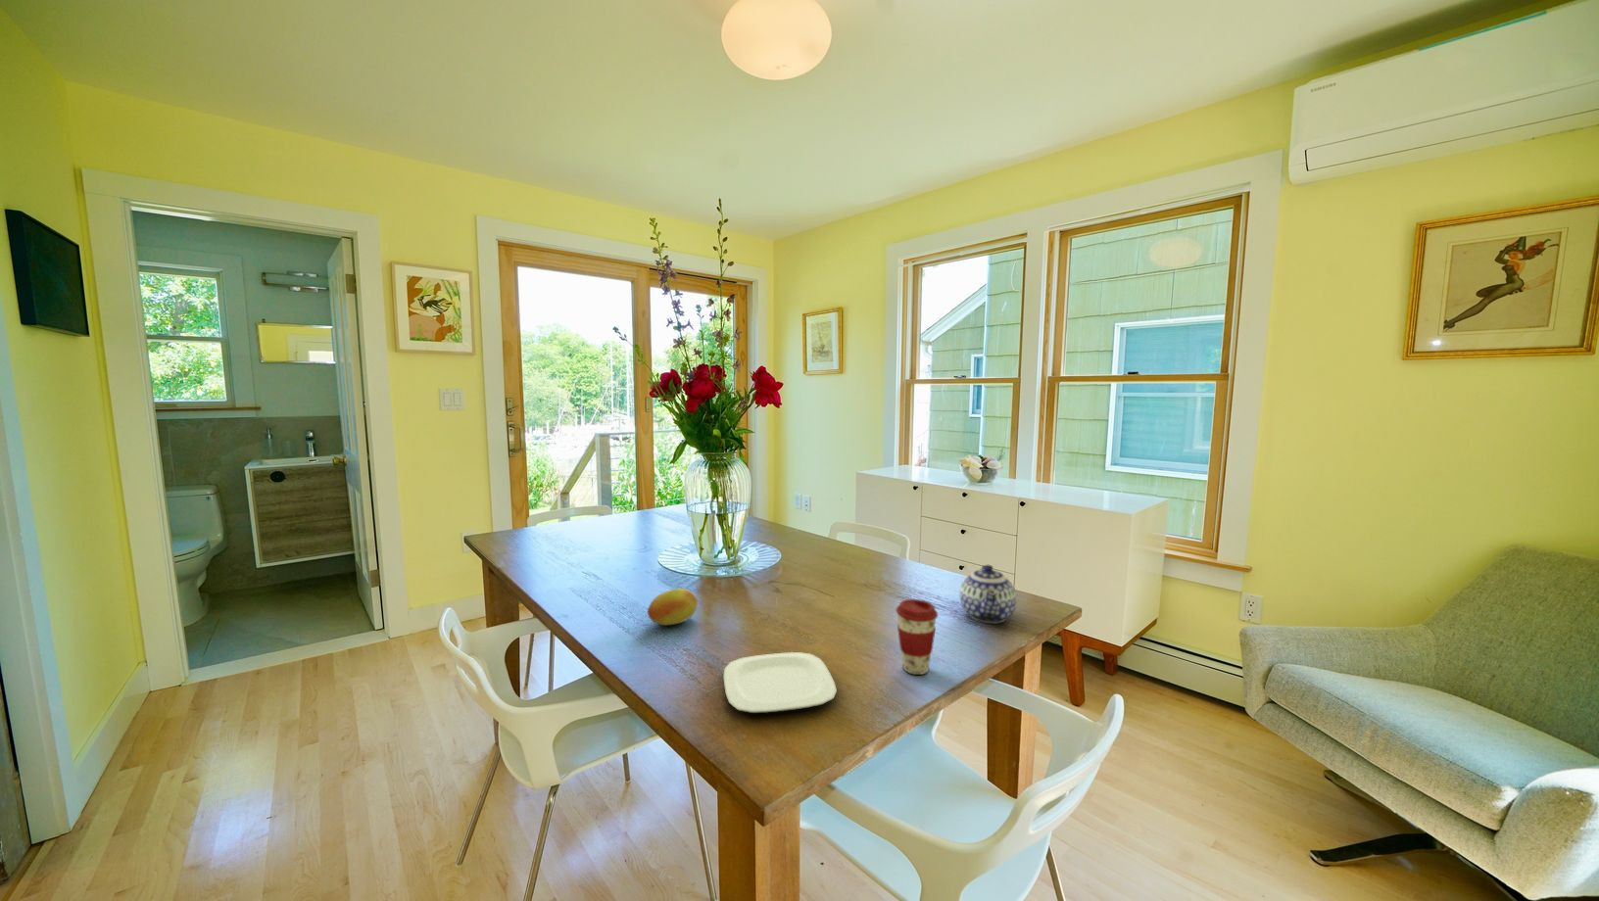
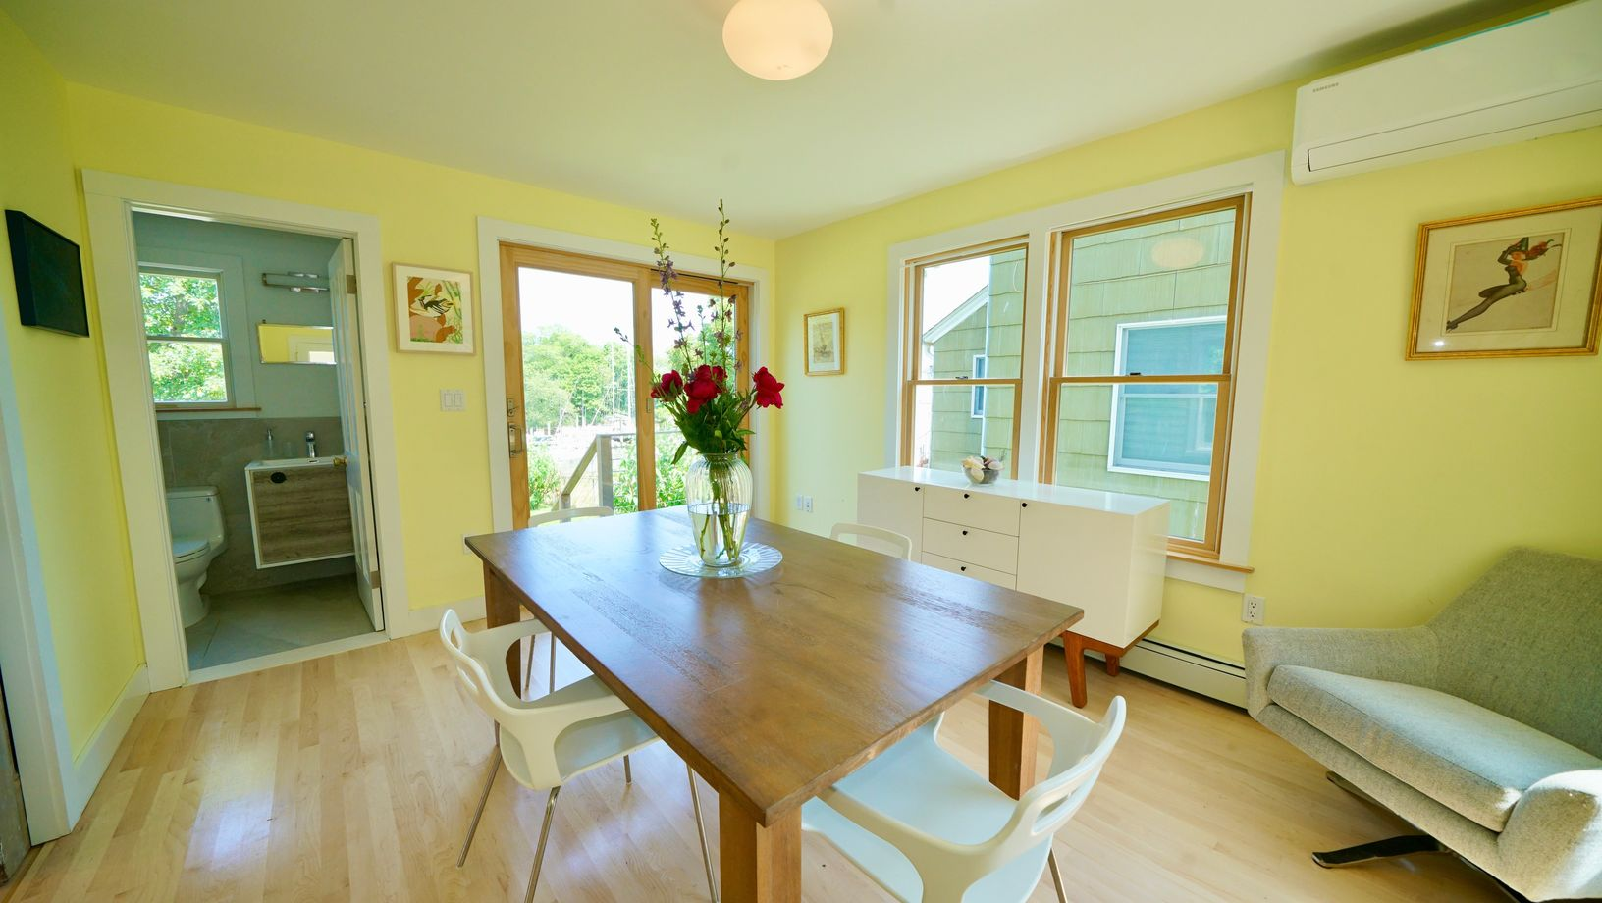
- fruit (673, 606)
- teapot (987, 590)
- coffee cup (916, 637)
- plate (778, 682)
